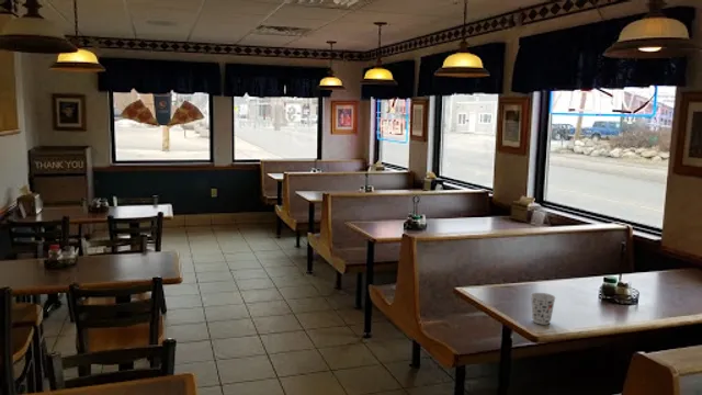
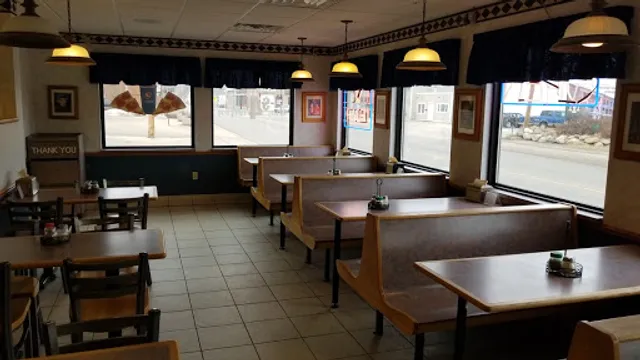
- cup (542, 308)
